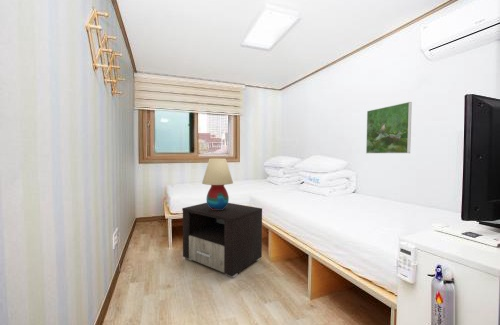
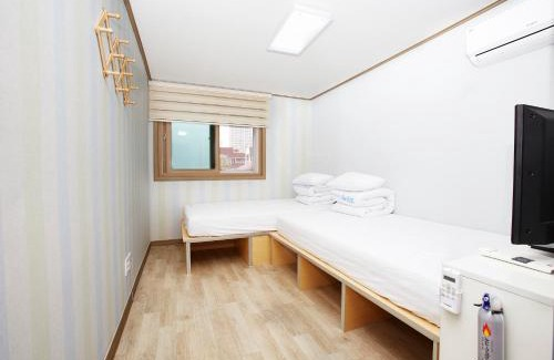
- table lamp (217, 183)
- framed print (386, 130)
- nightstand (221, 233)
